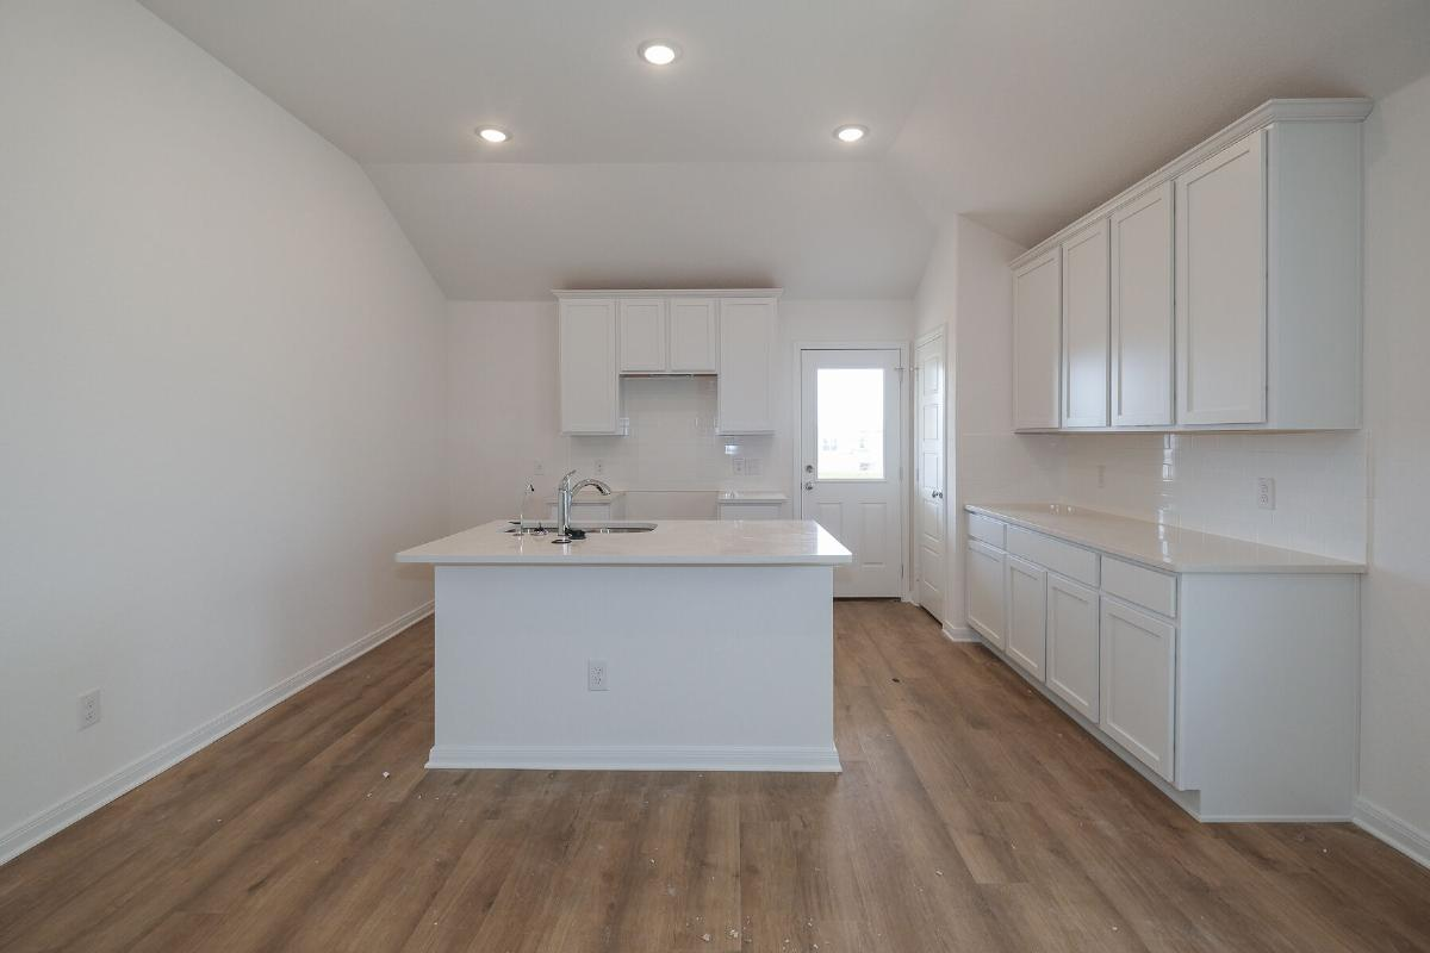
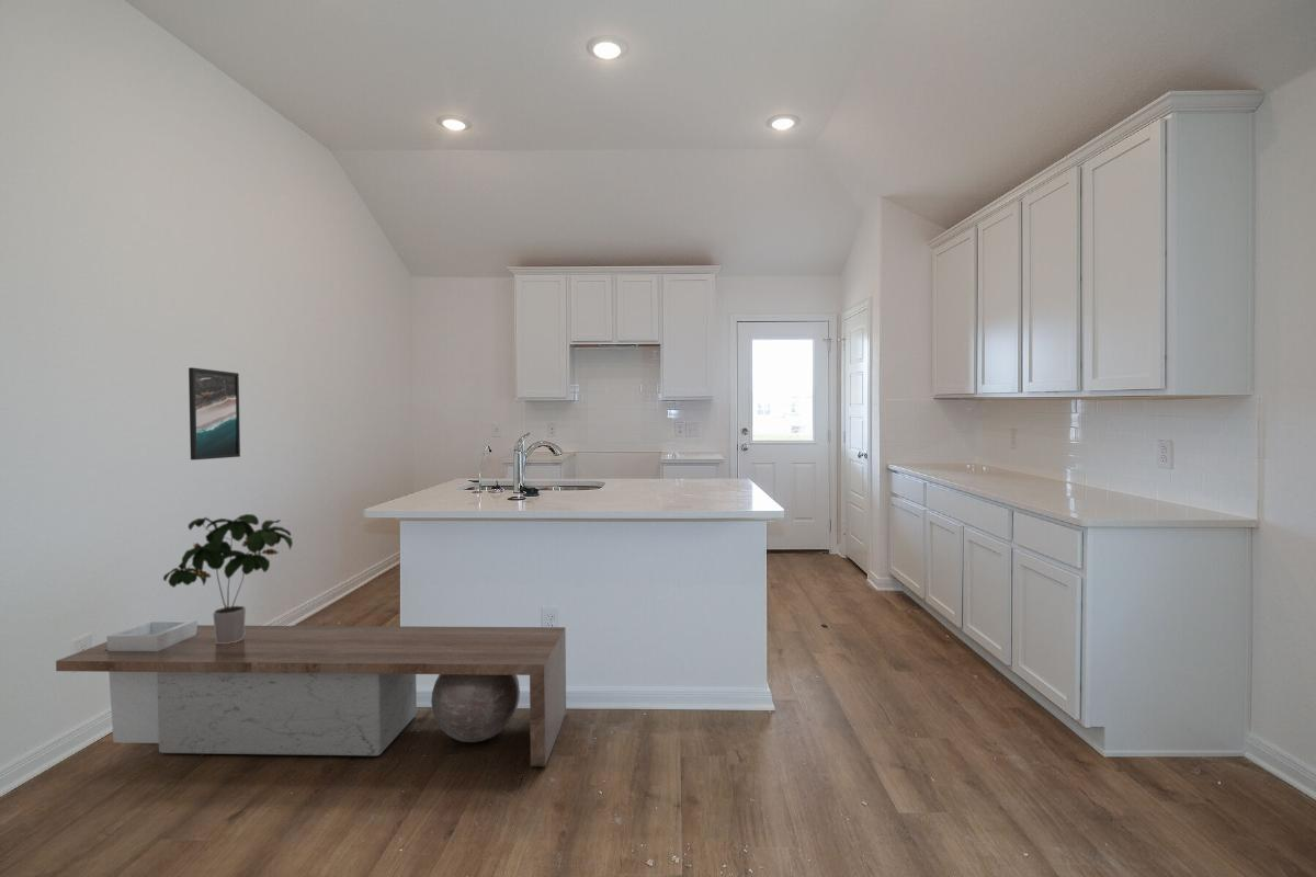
+ potted plant (228, 576)
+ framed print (215, 414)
+ bench (329, 682)
